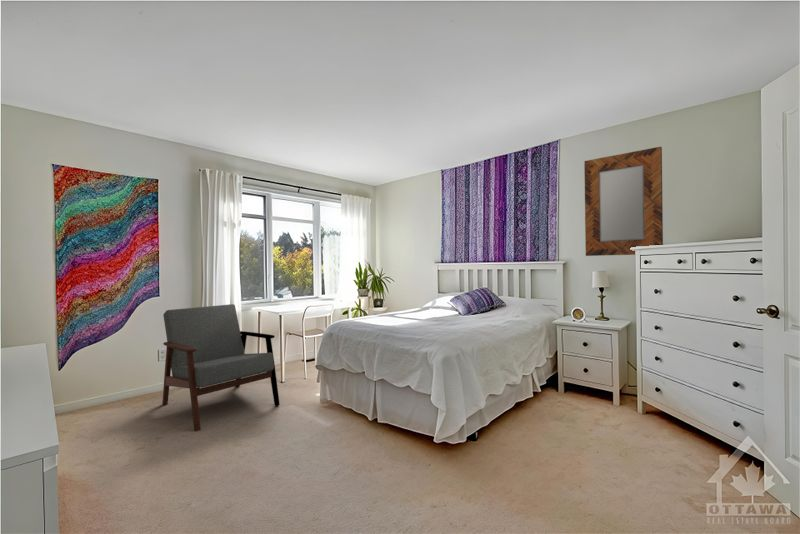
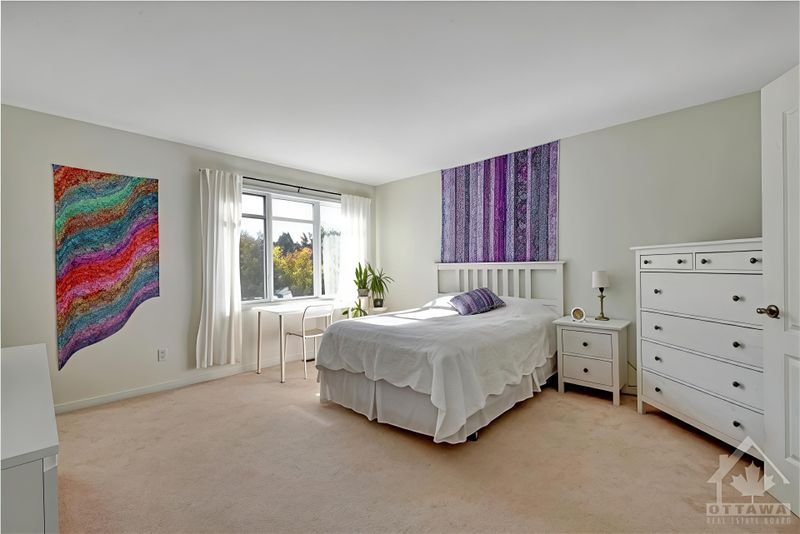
- home mirror (621, 204)
- armchair (218, 356)
